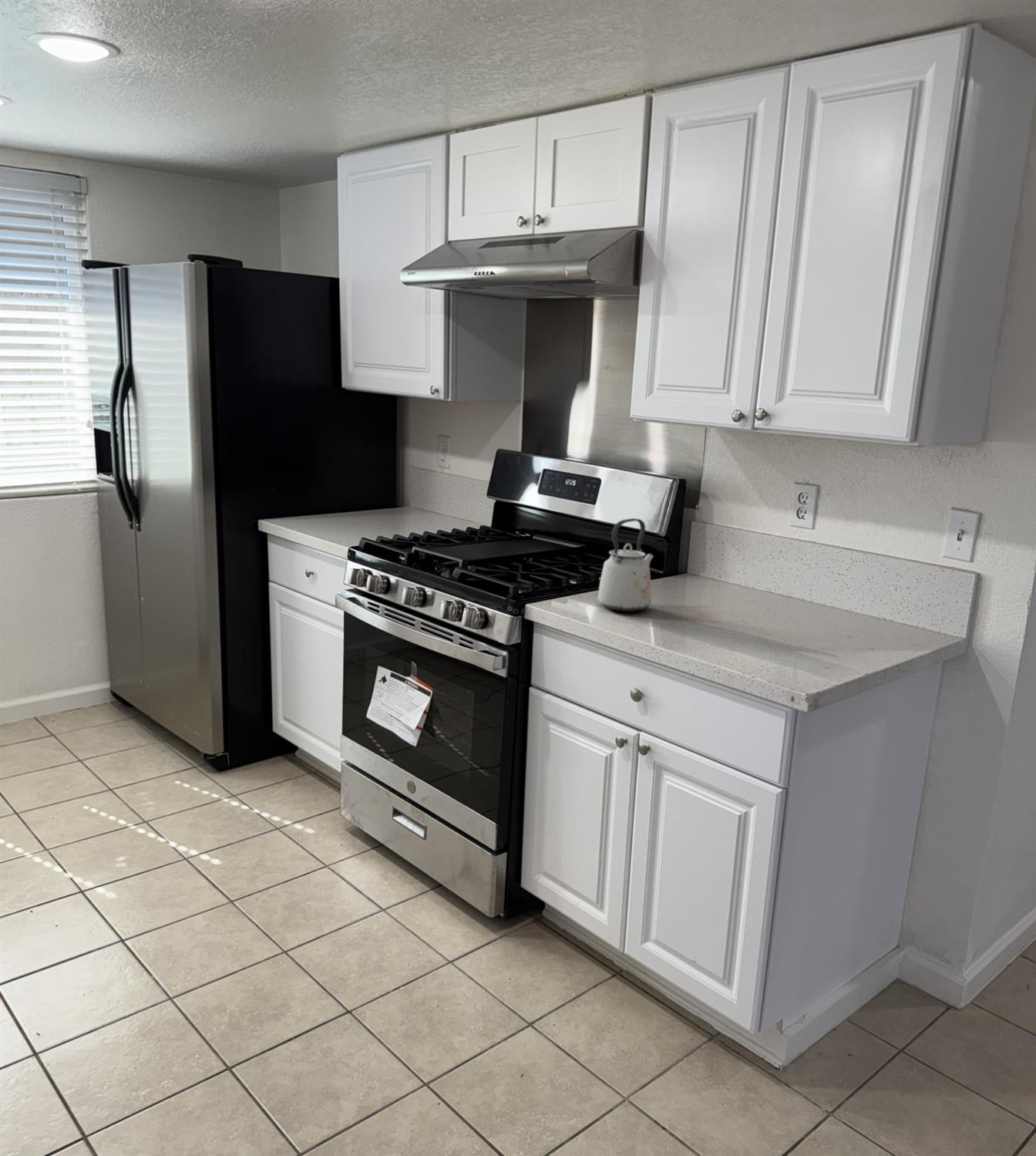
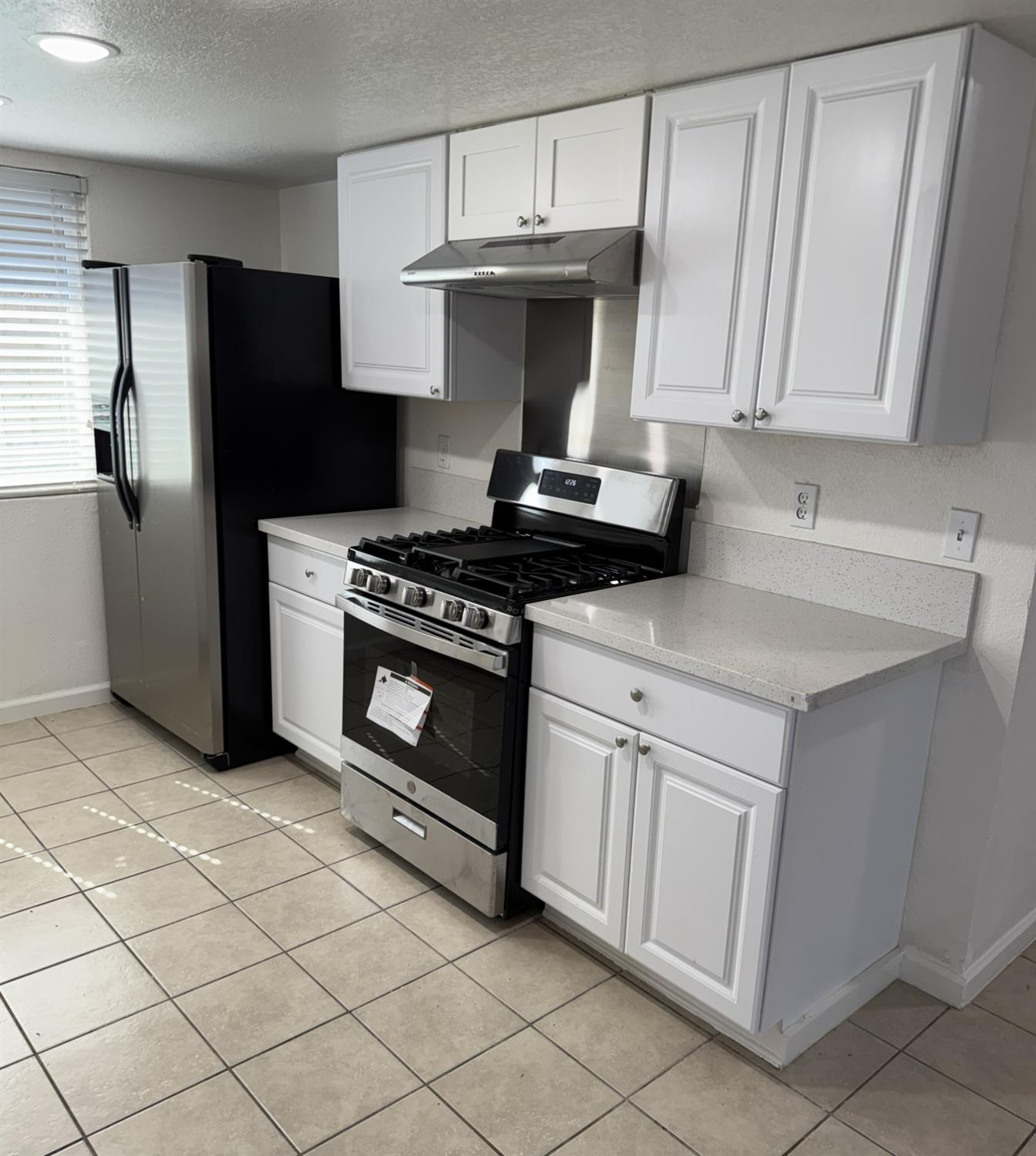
- kettle (632, 562)
